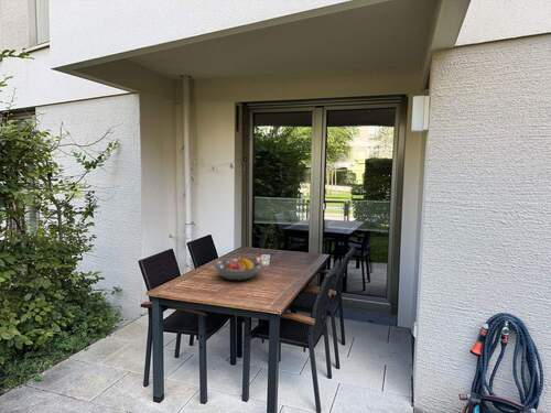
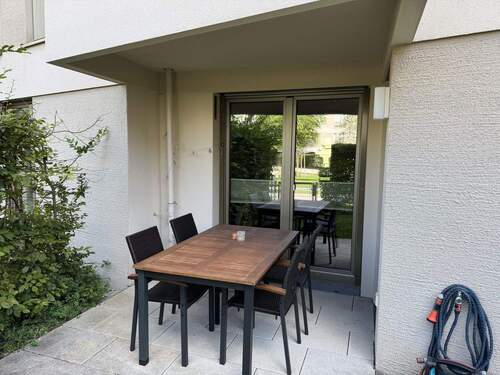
- fruit bowl (237, 269)
